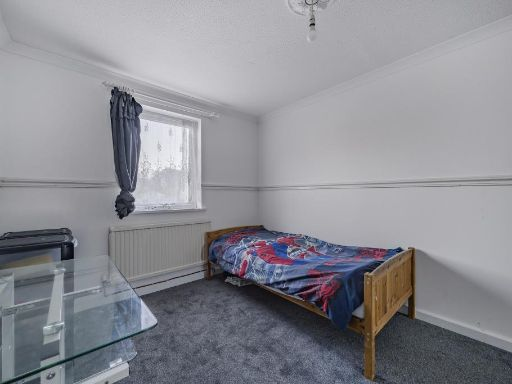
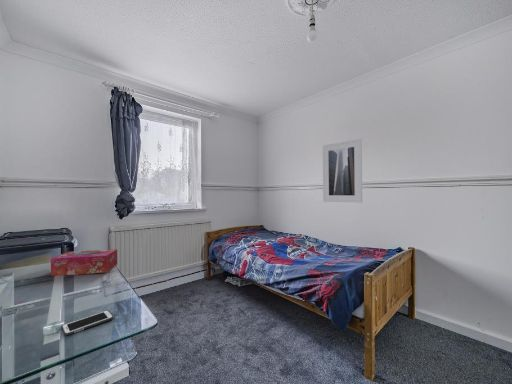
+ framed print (341, 172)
+ tissue box (86, 261)
+ cell phone (88, 321)
